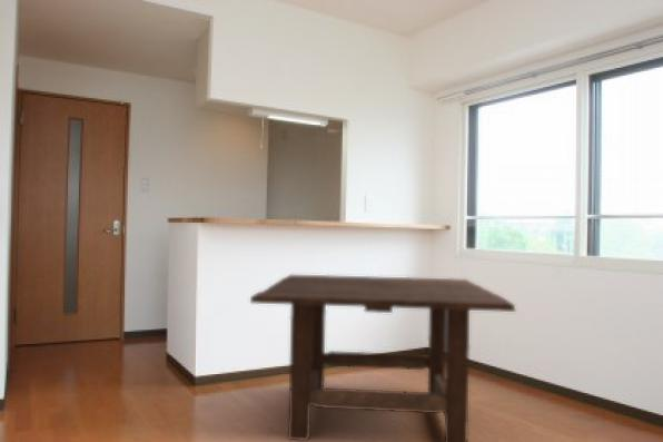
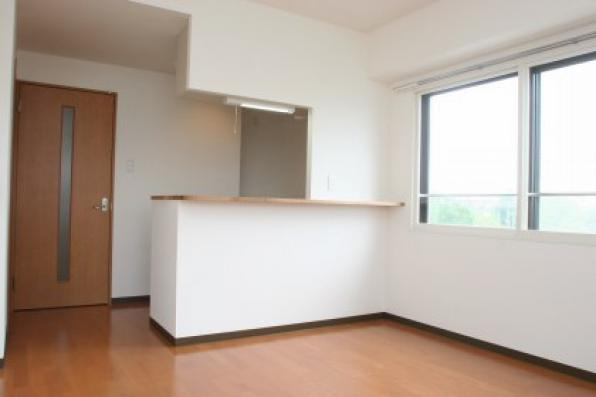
- dining table (377, 353)
